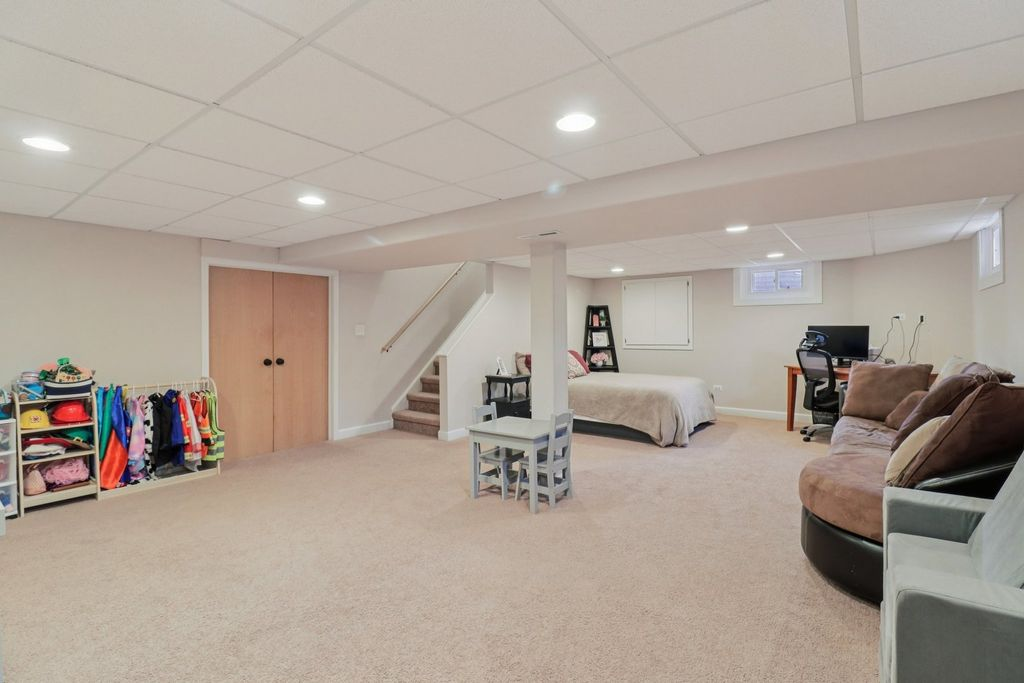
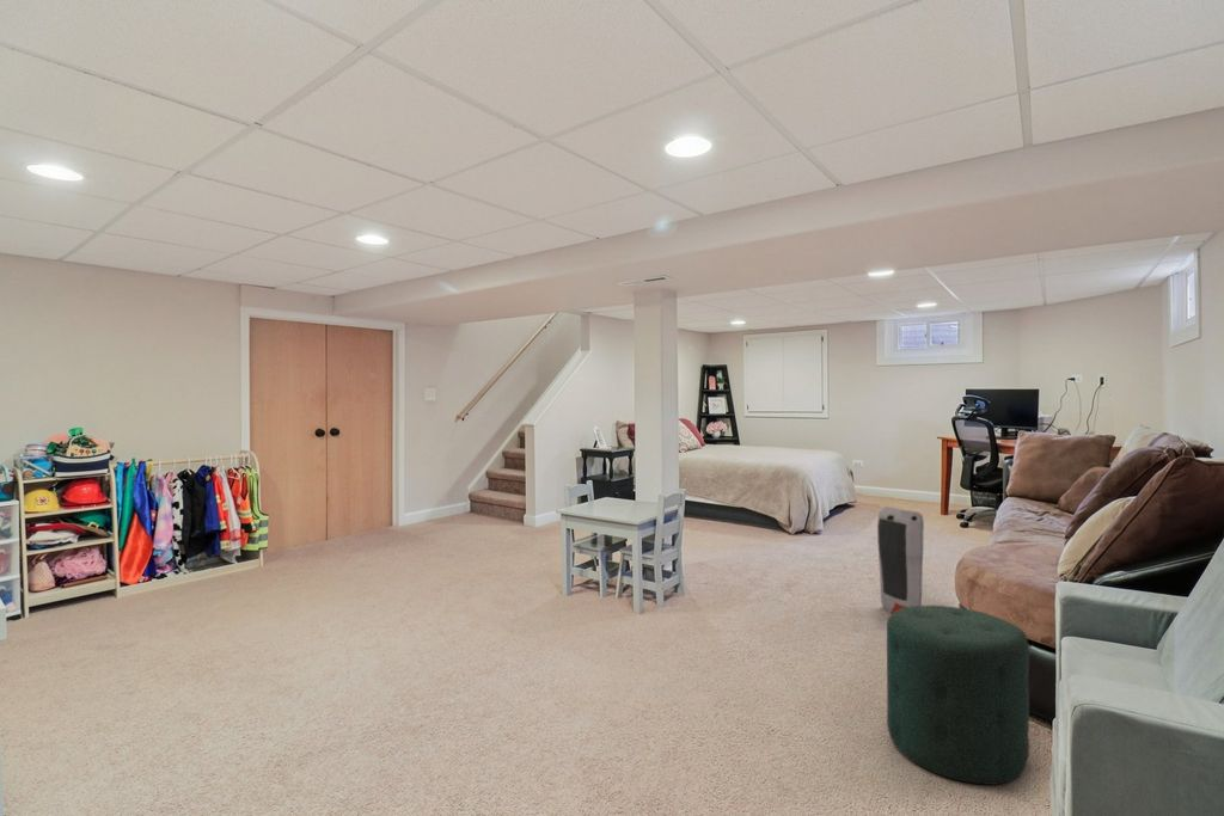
+ air purifier (895, 562)
+ ottoman (954, 685)
